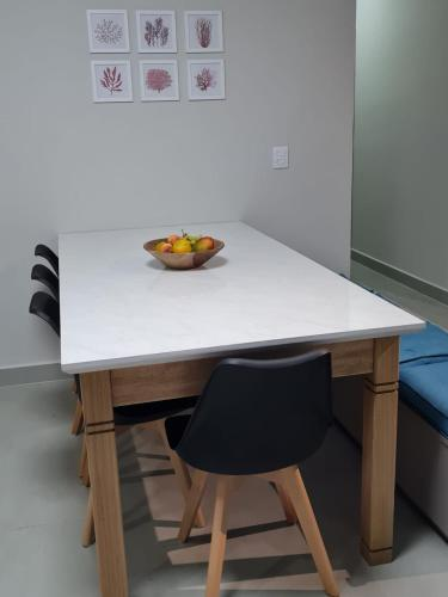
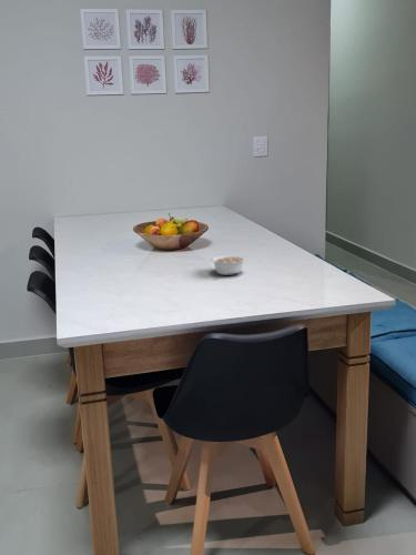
+ legume (229, 264)
